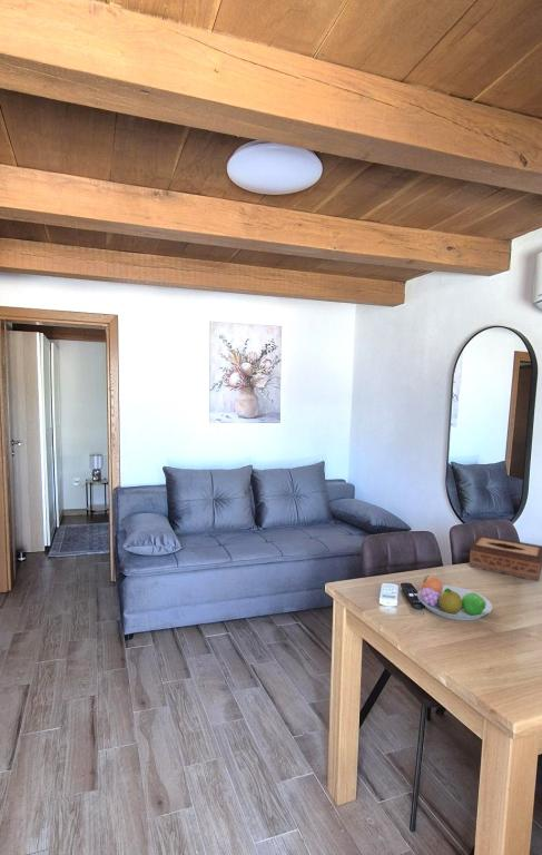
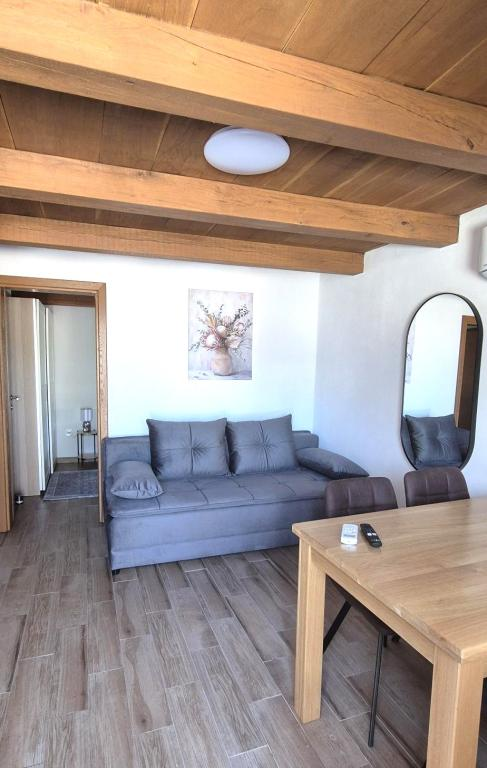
- tissue box (506, 557)
- fruit bowl (455, 594)
